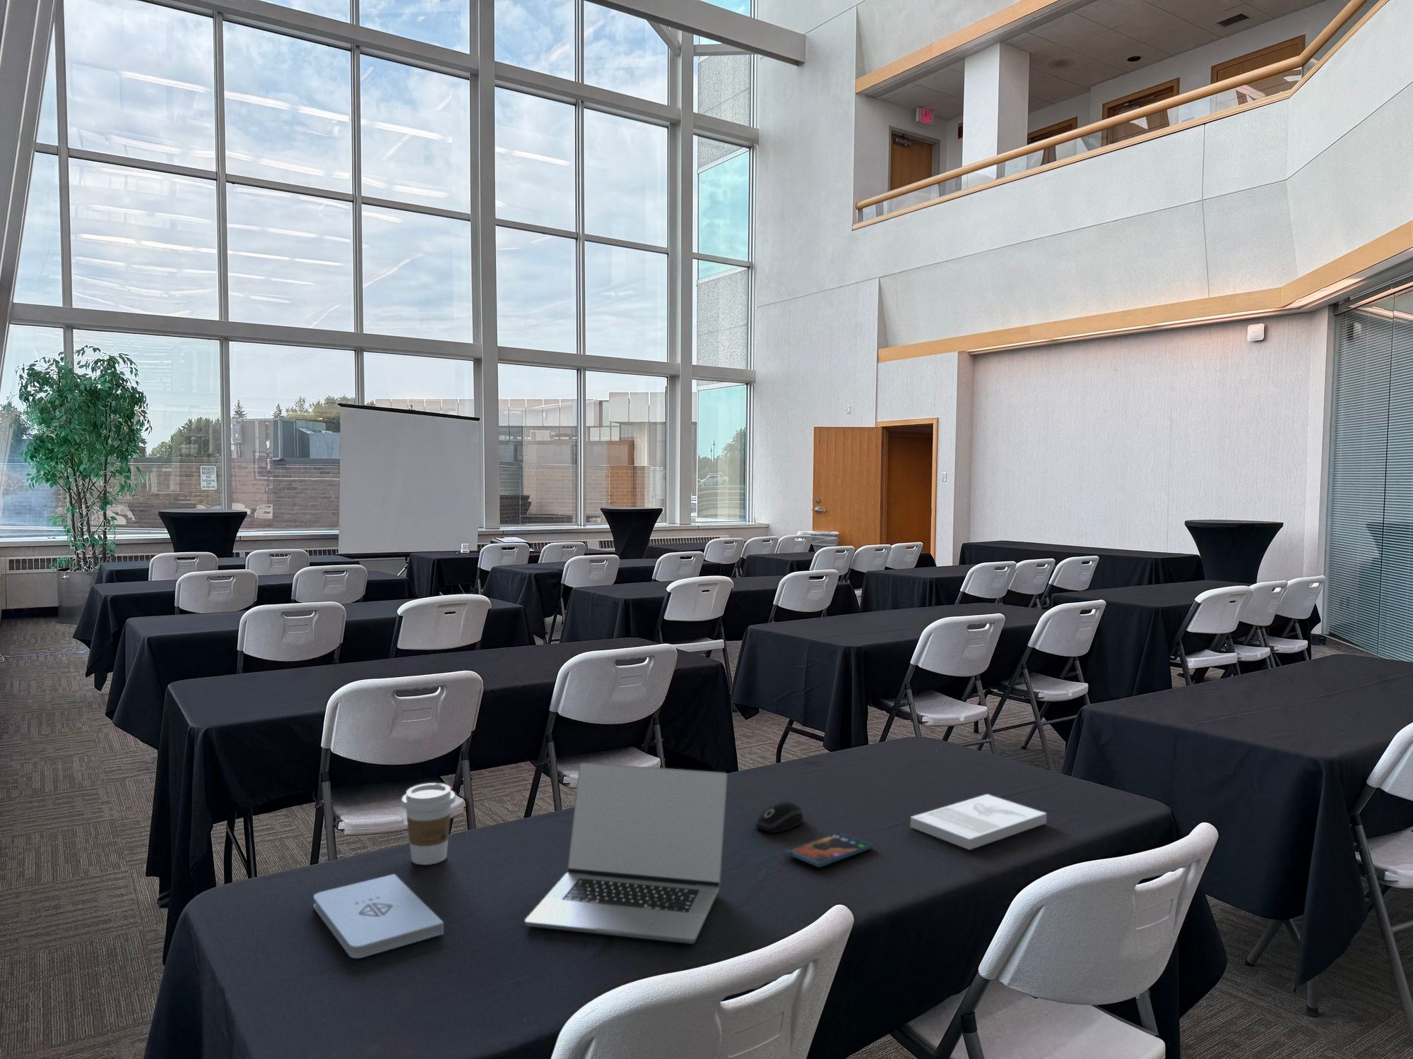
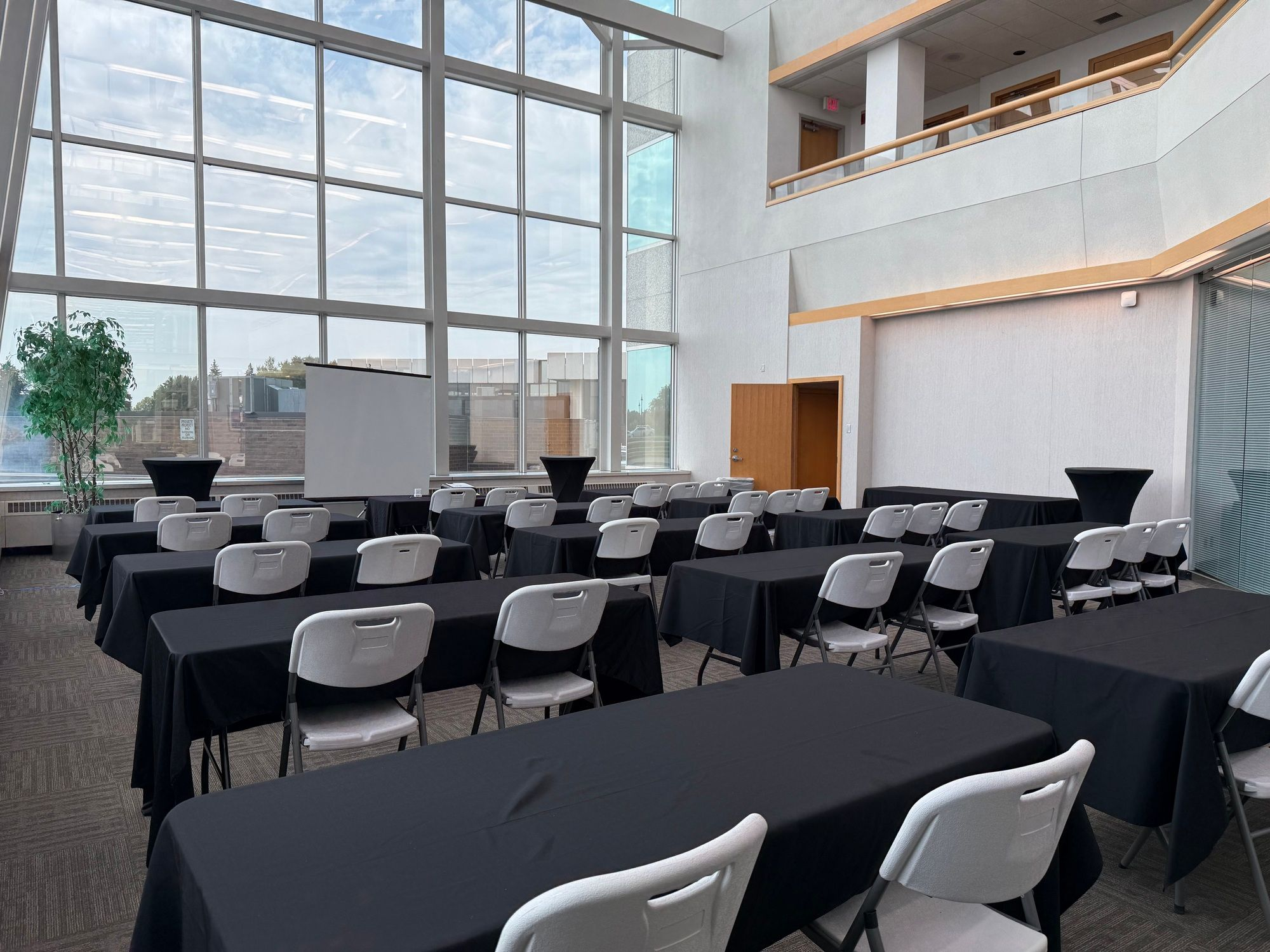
- laptop (632, 845)
- computer mouse (780, 813)
- book (978, 820)
- notepad (375, 913)
- smartphone (829, 849)
- coffee cup (428, 824)
